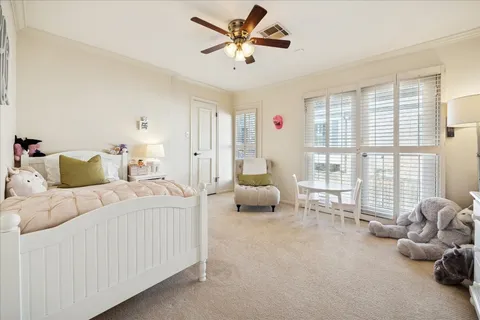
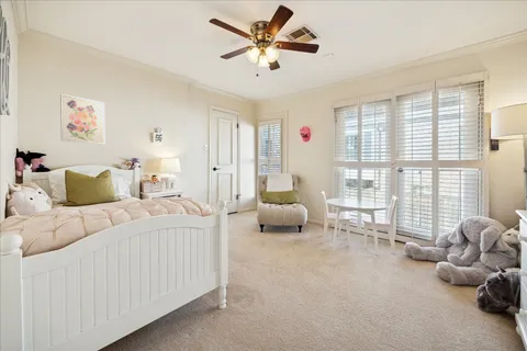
+ wall art (83, 120)
